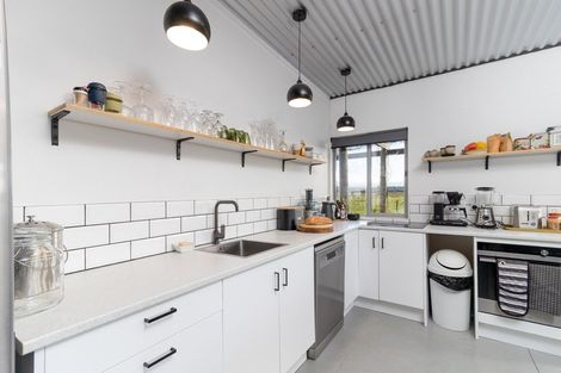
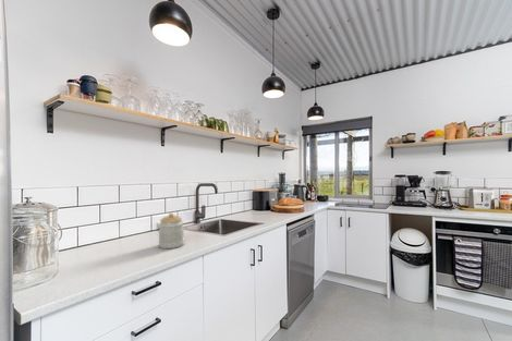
+ jar (171, 229)
